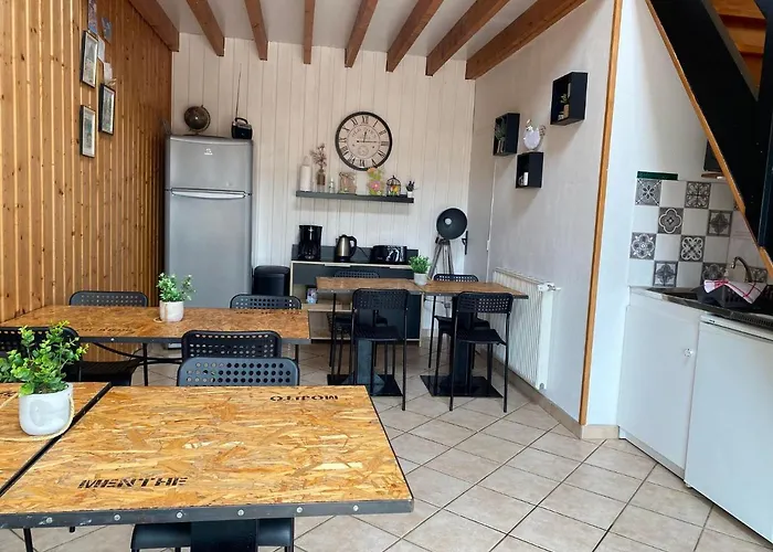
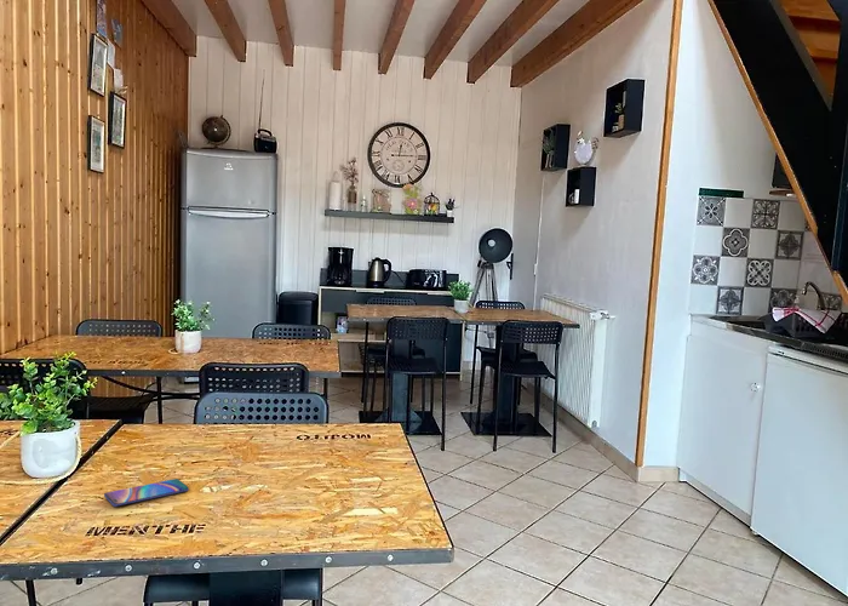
+ smartphone (147, 491)
